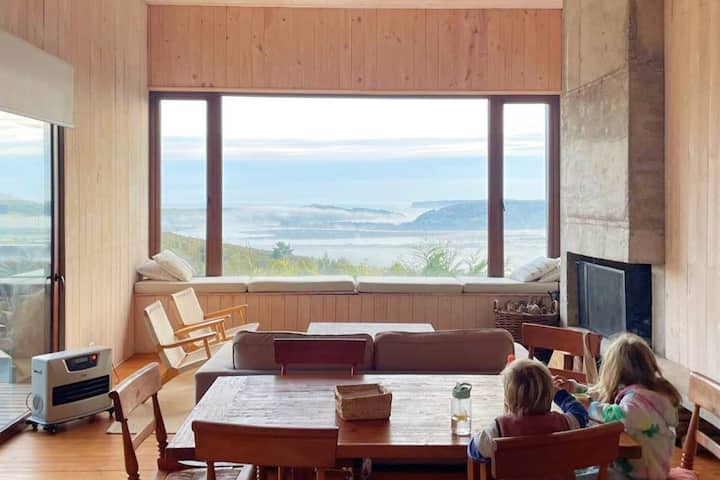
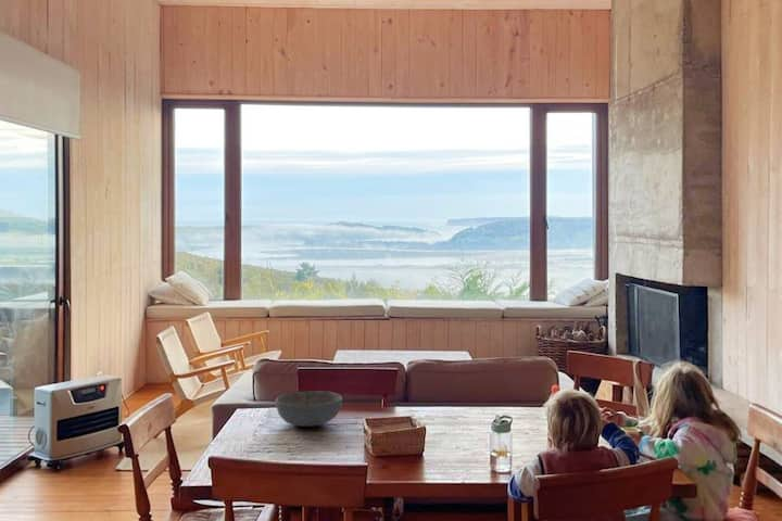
+ bowl (308, 410)
